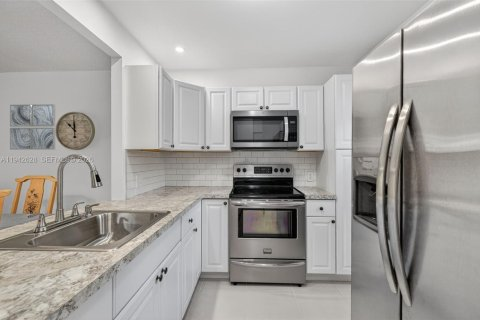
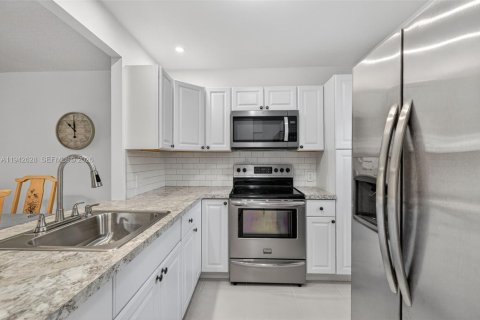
- wall art (32, 126)
